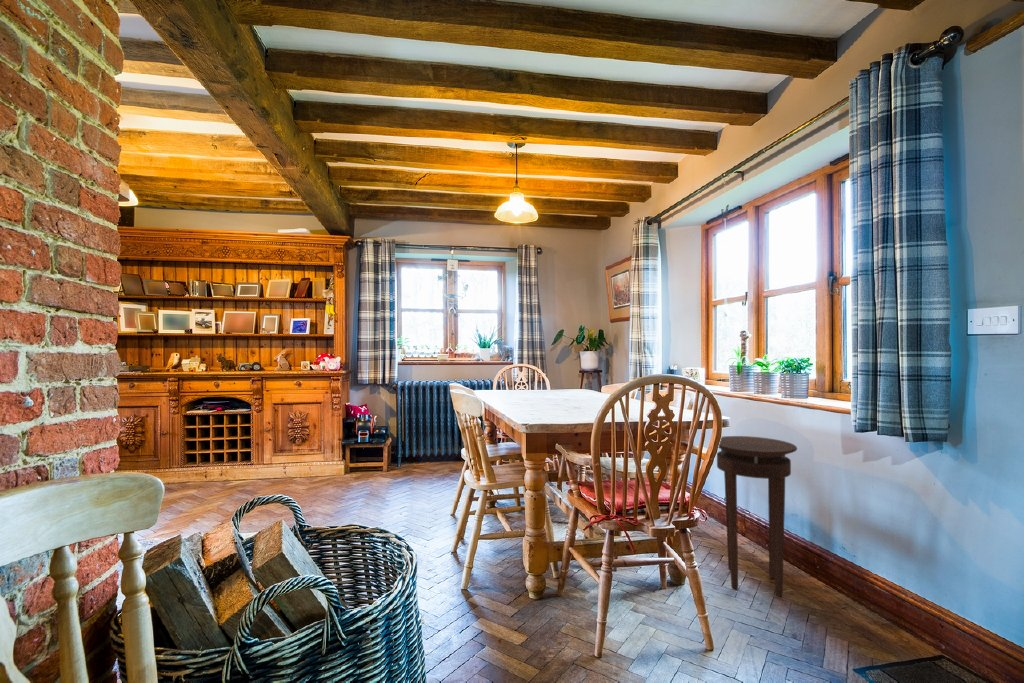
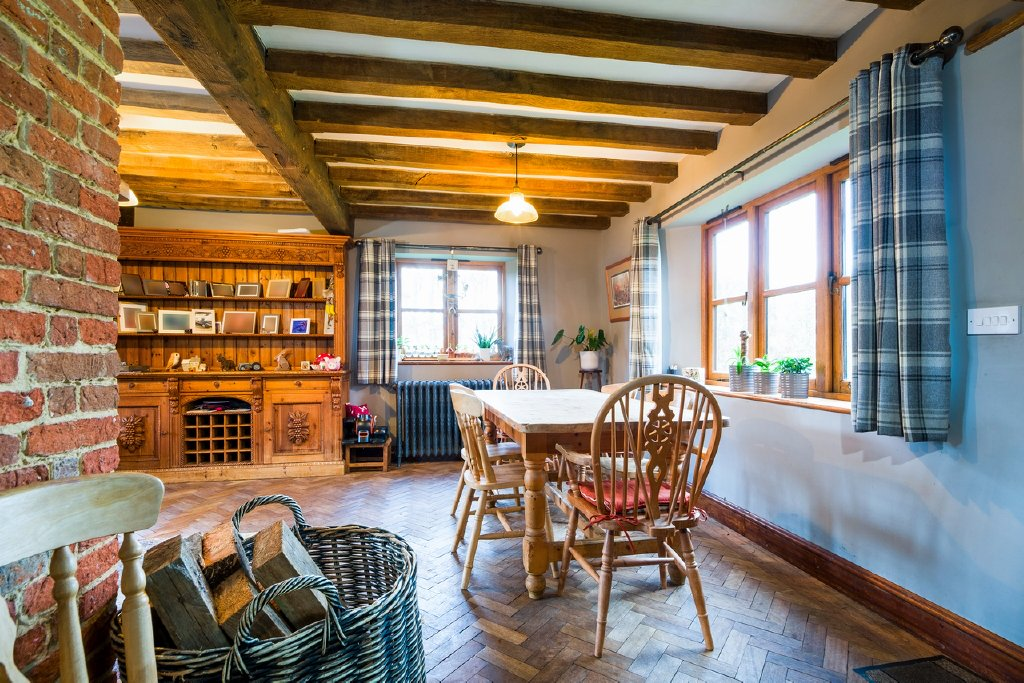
- stool (769, 512)
